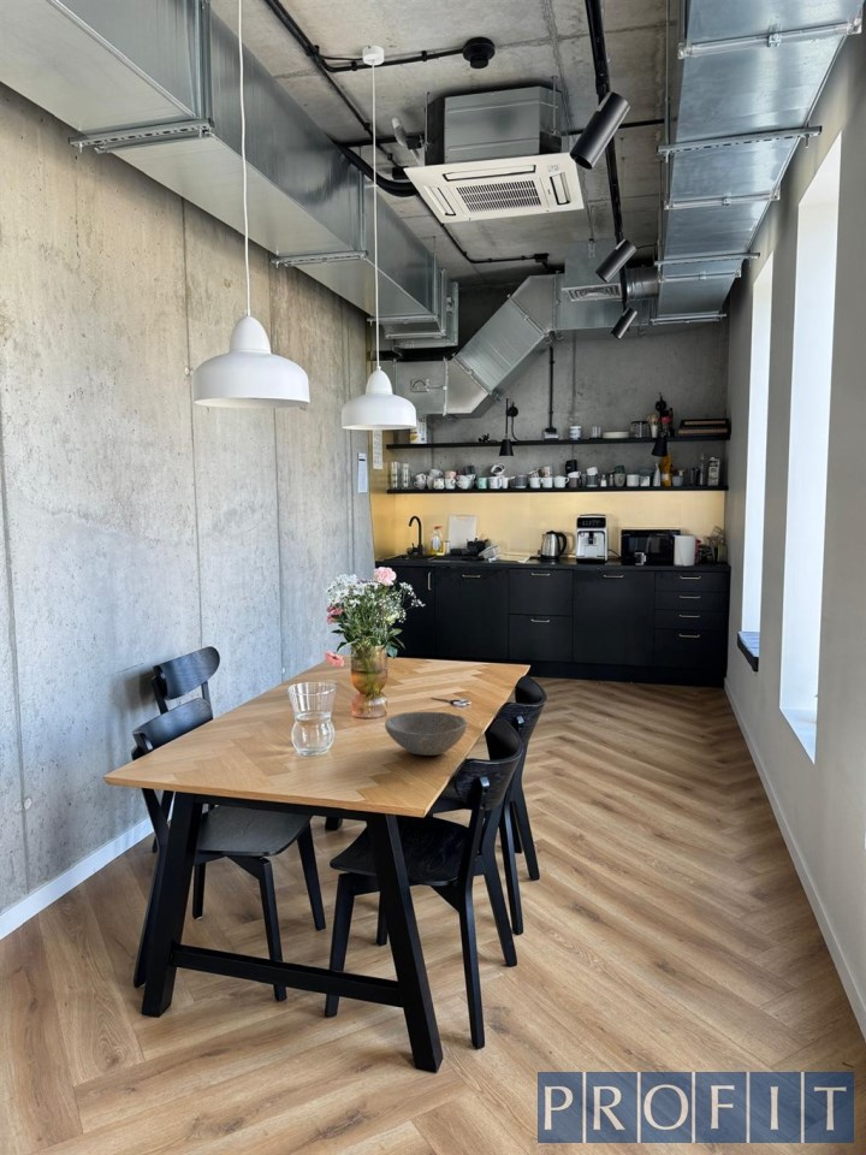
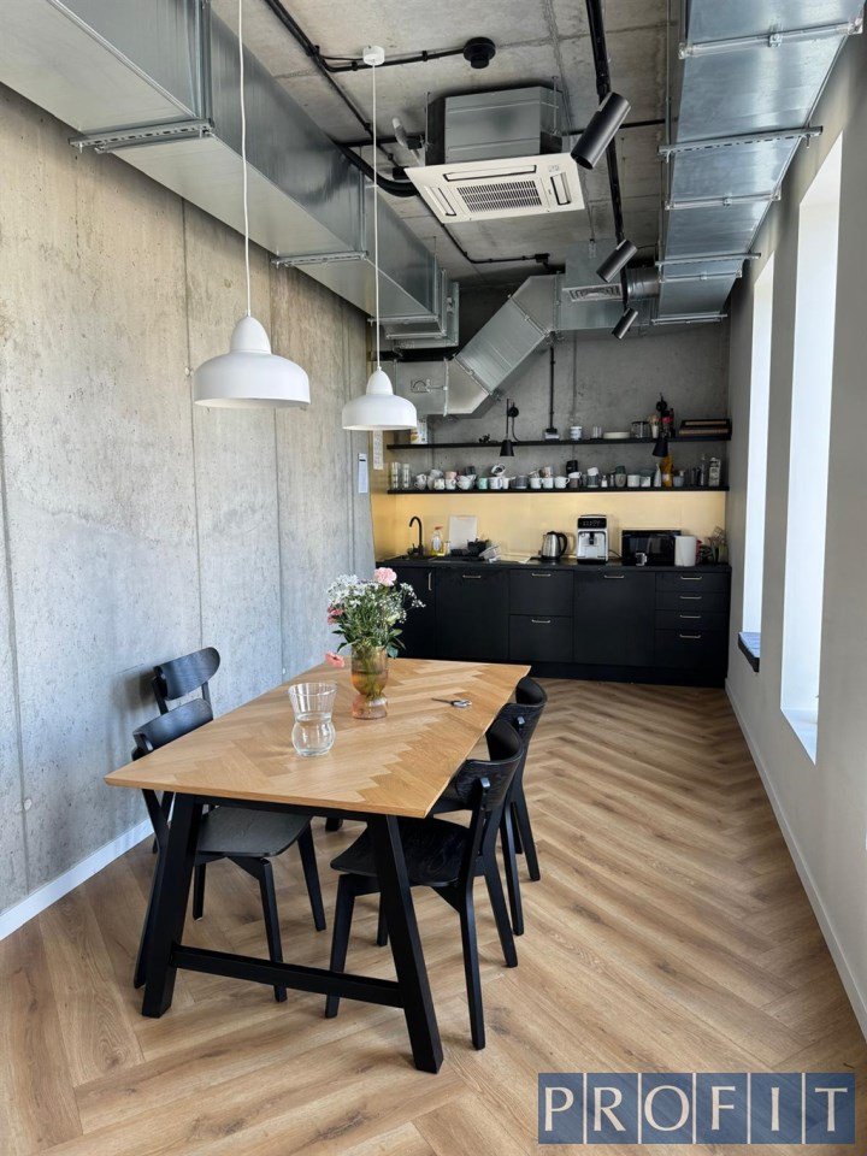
- bowl (426, 736)
